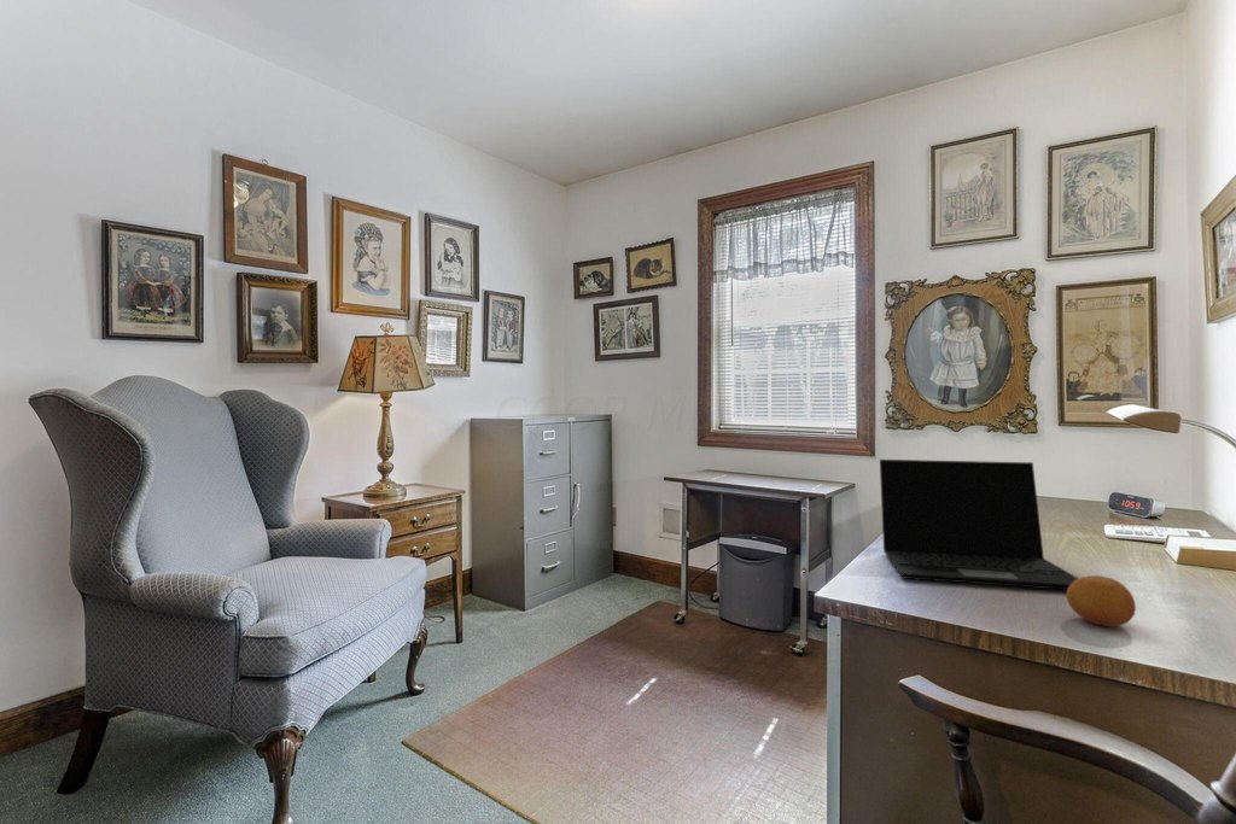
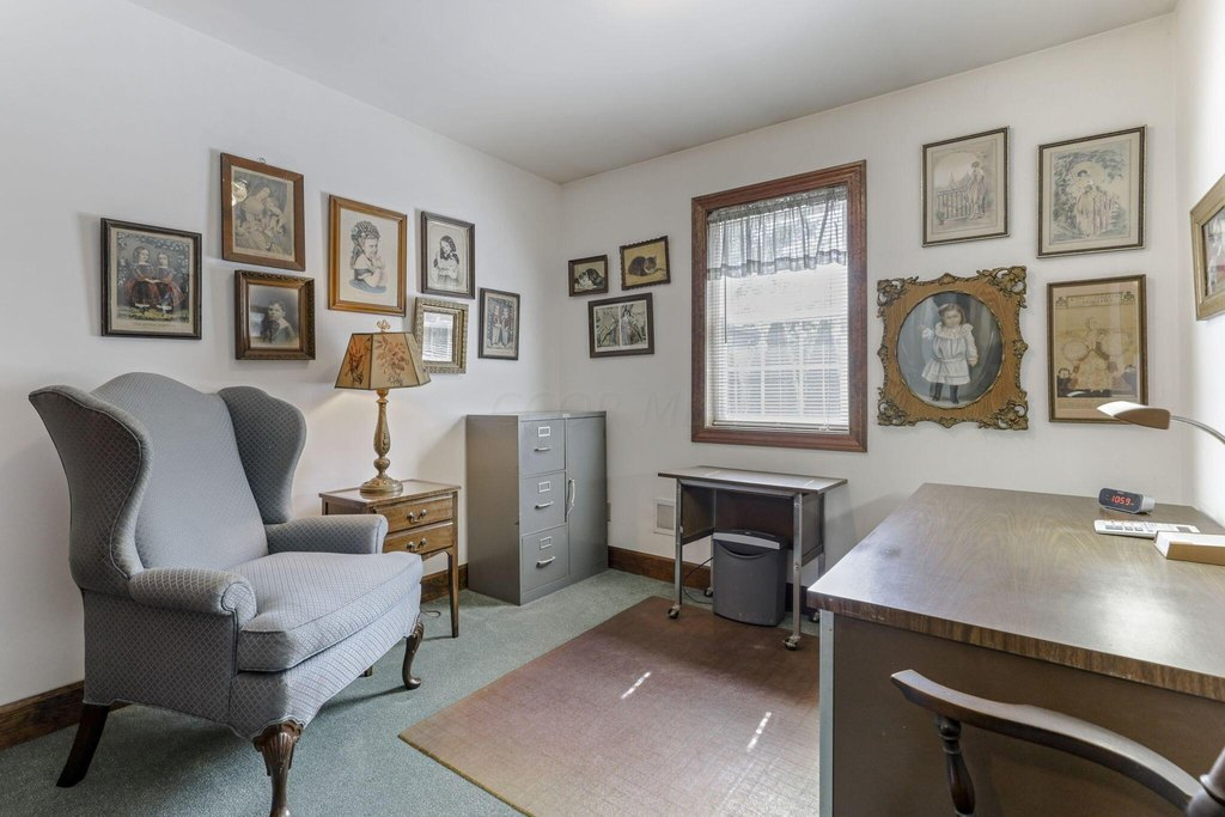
- laptop (970, 516)
- fruit (1100, 598)
